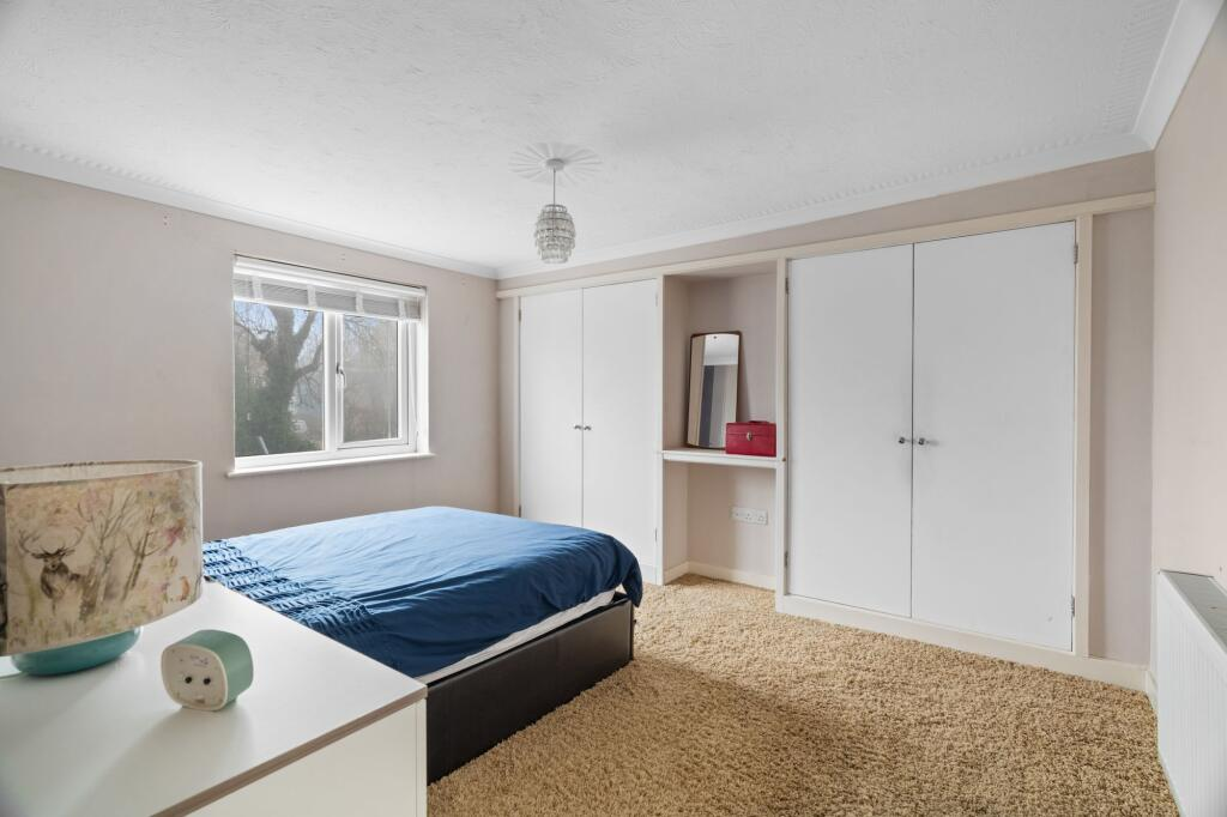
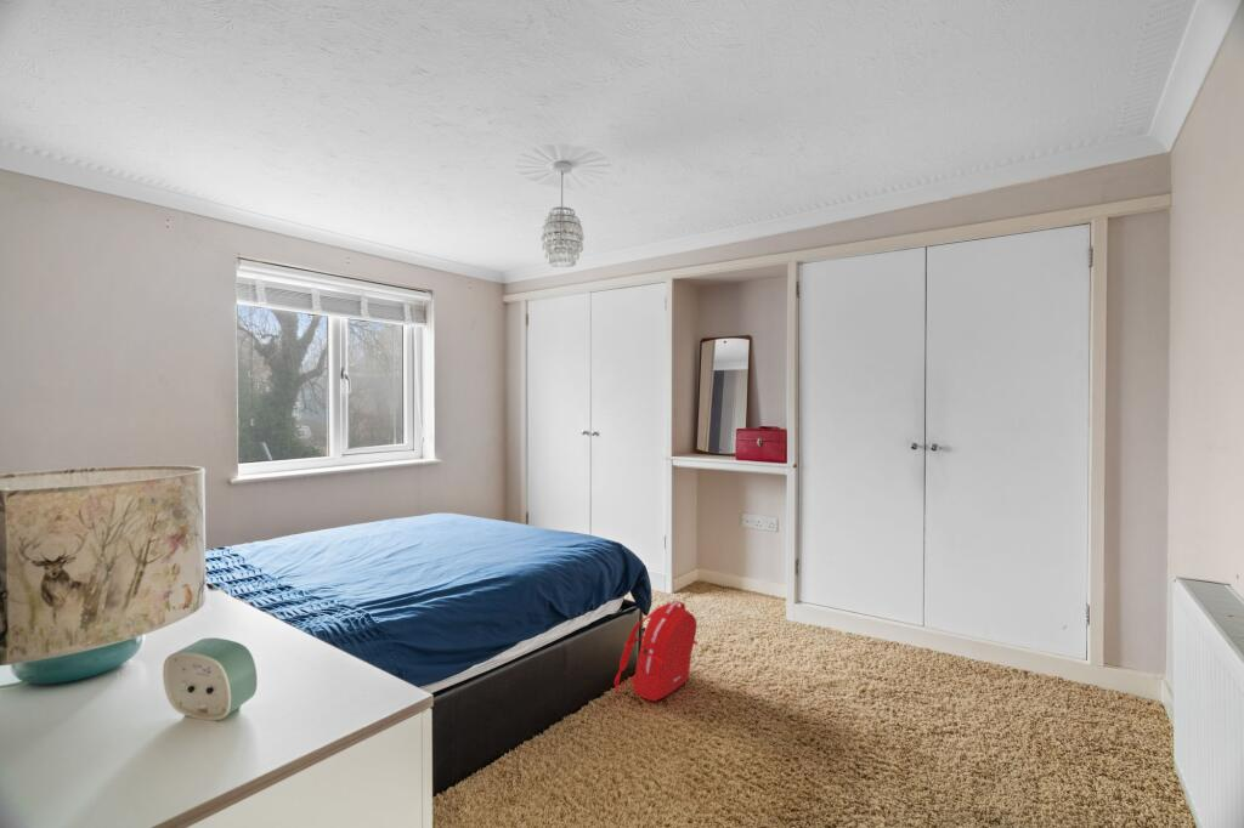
+ backpack (660, 642)
